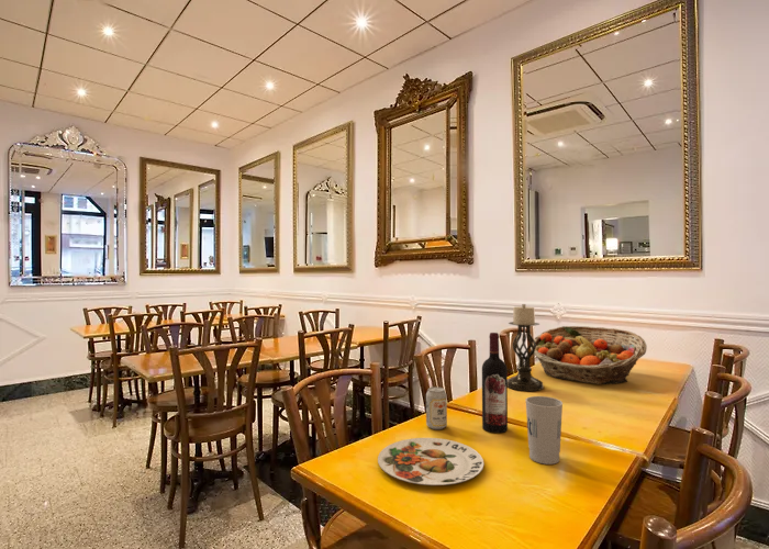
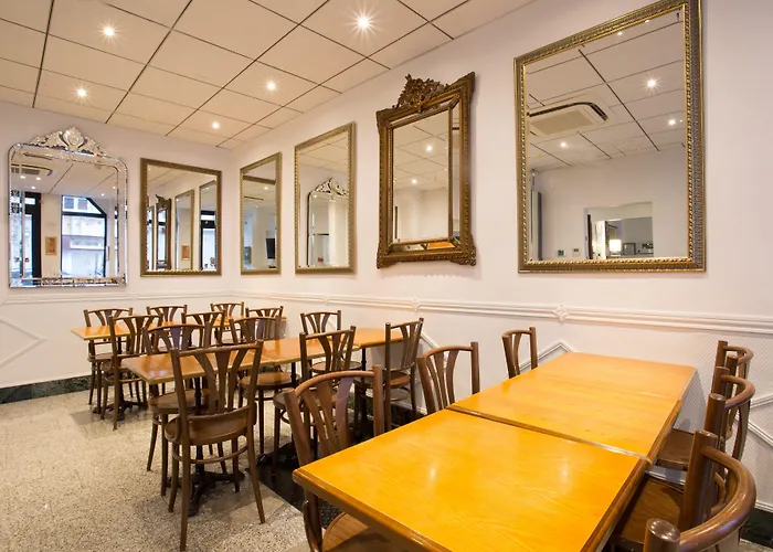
- fruit basket (584, 352)
- candle holder (524, 345)
- beverage can (436, 407)
- wine bottle (494, 380)
- plate (430, 460)
- cup (544, 429)
